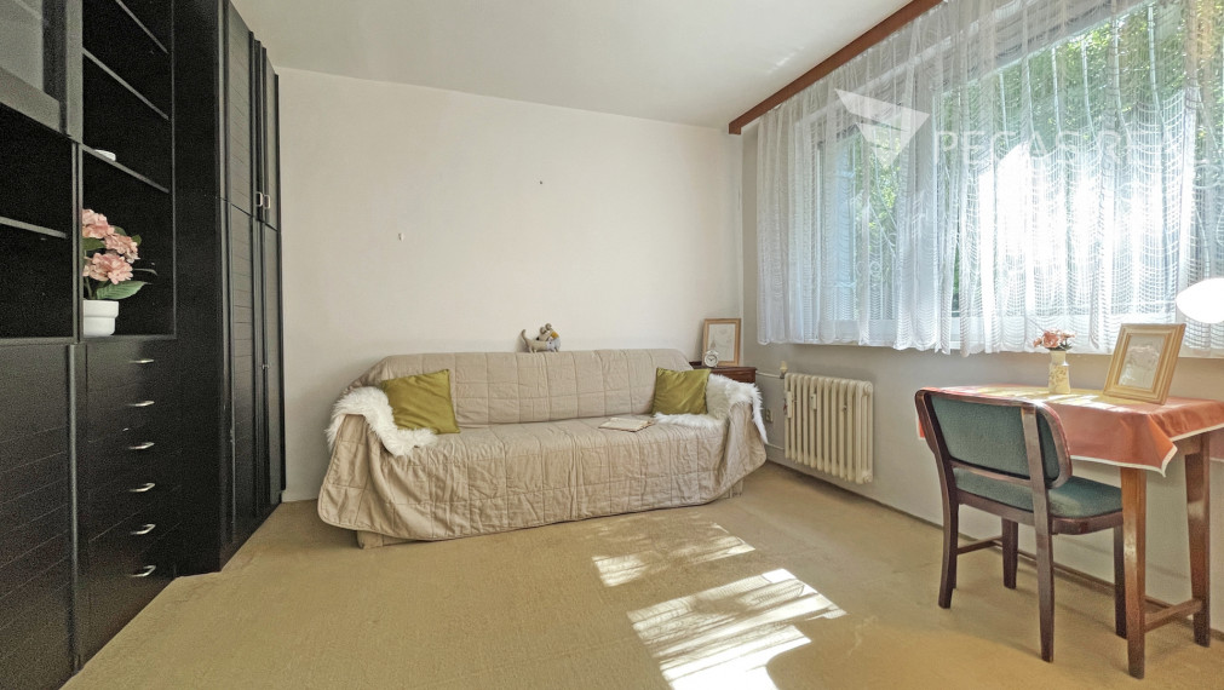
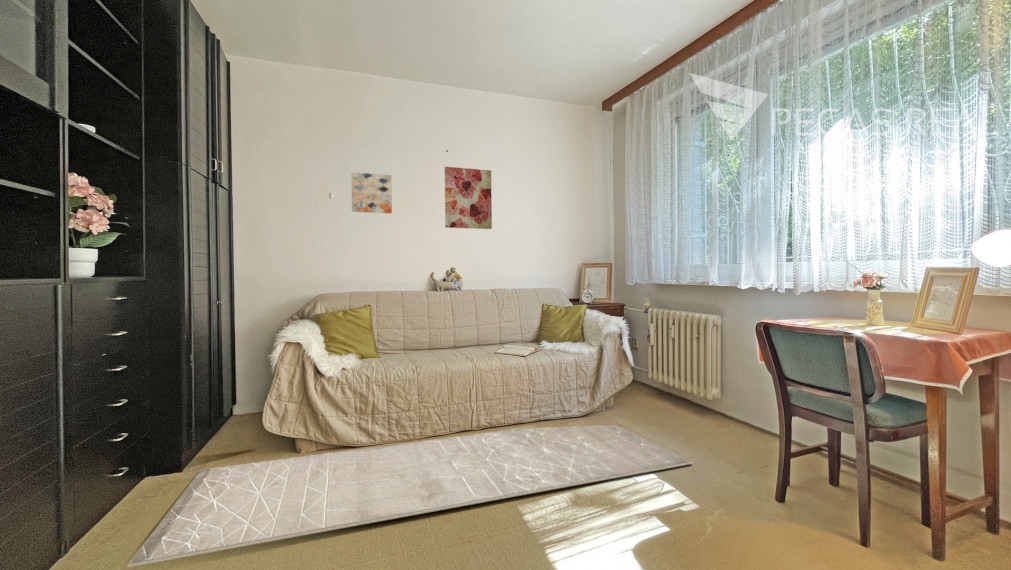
+ rug (447, 466)
+ wall art (371, 193)
+ wall art (468, 198)
